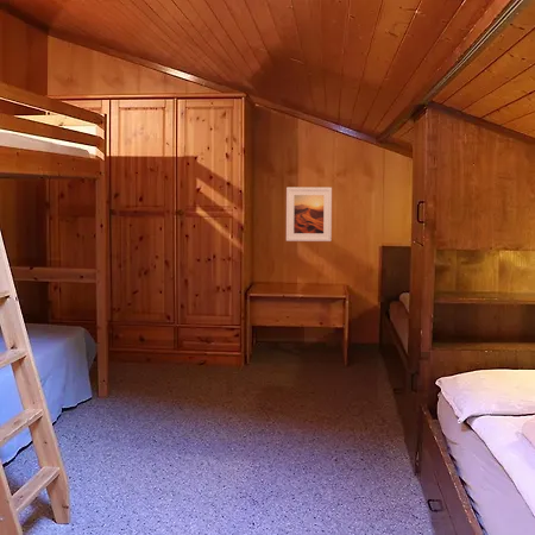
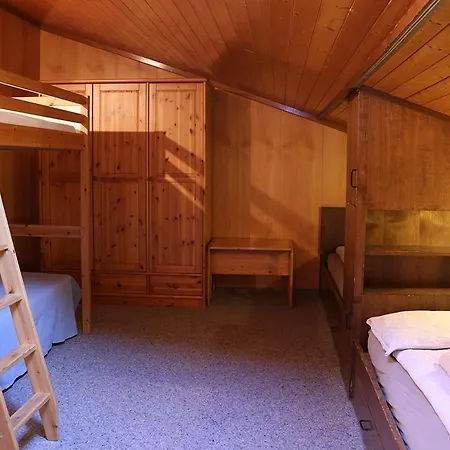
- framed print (308, 214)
